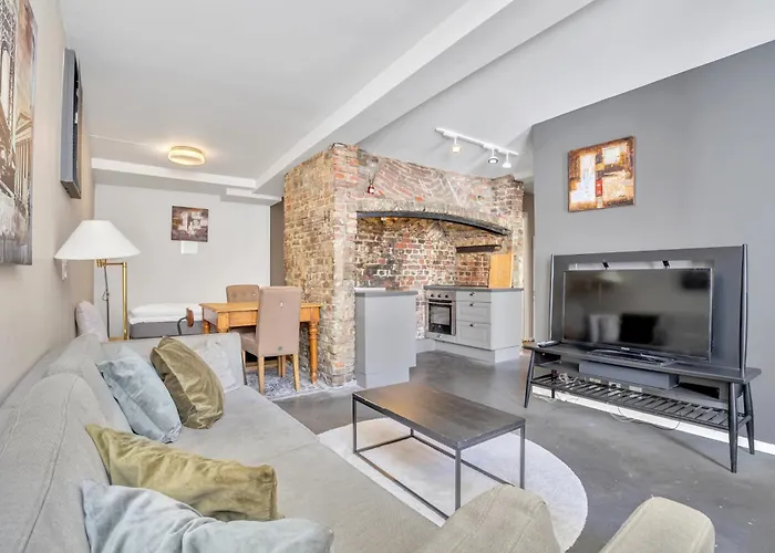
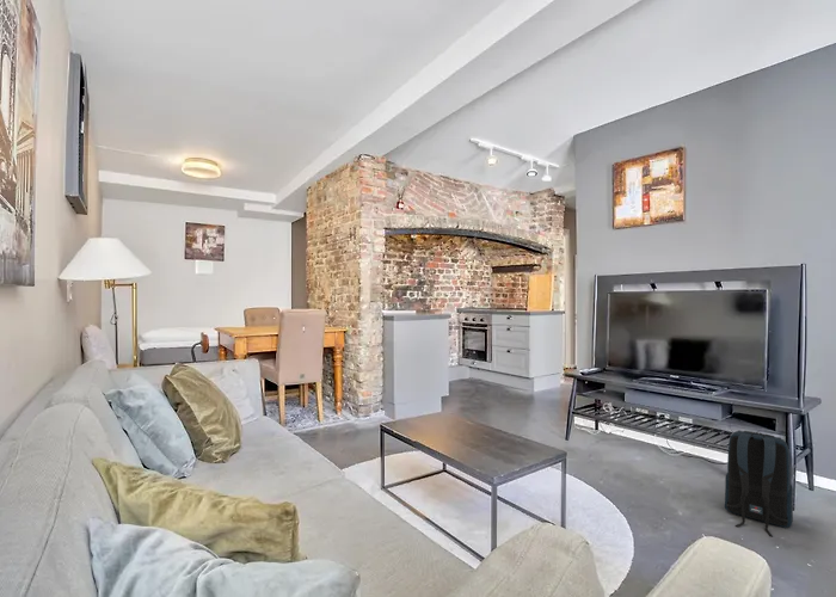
+ backpack (757, 474)
